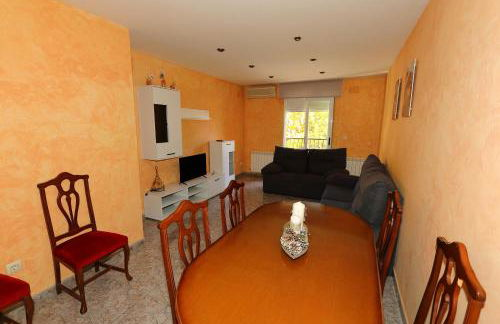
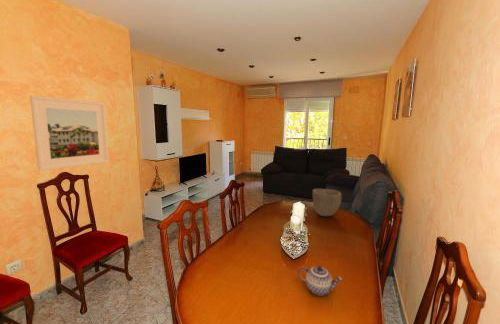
+ bowl (326, 203)
+ teapot (319, 278)
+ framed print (74, 133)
